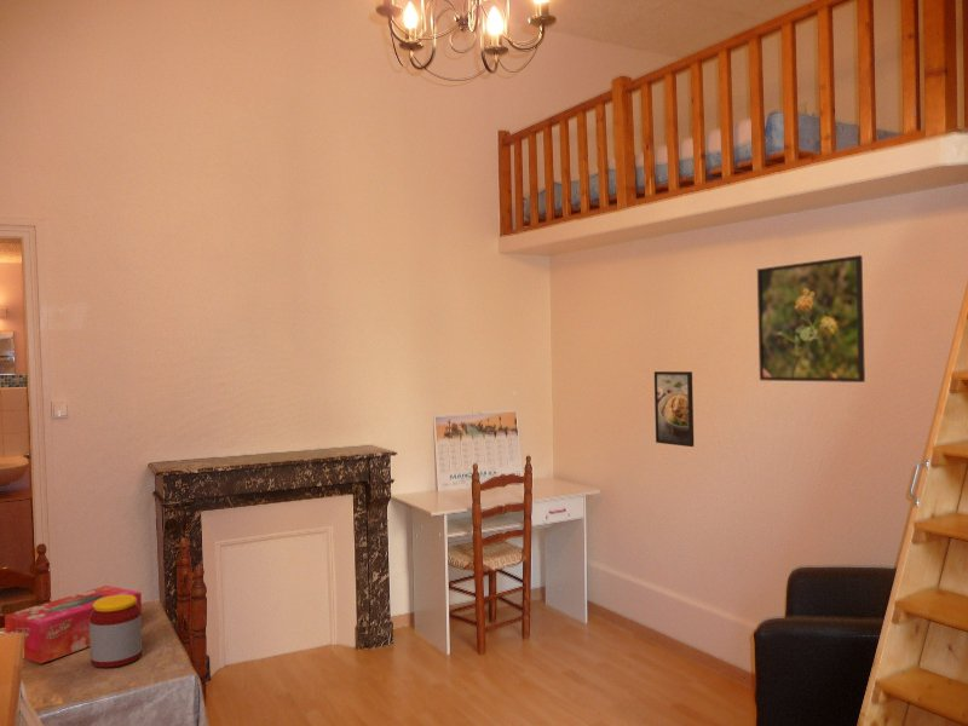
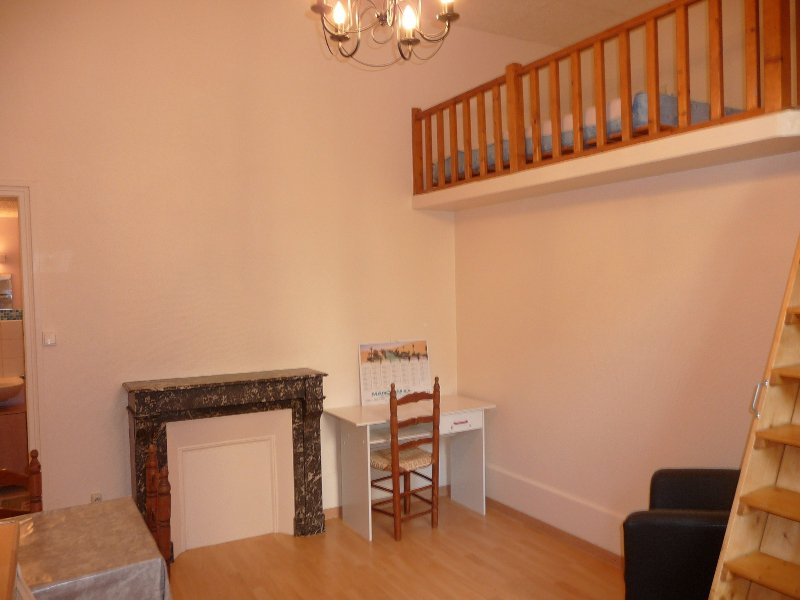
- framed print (807, 322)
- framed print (673, 408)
- jar (115, 629)
- tissue box (76, 621)
